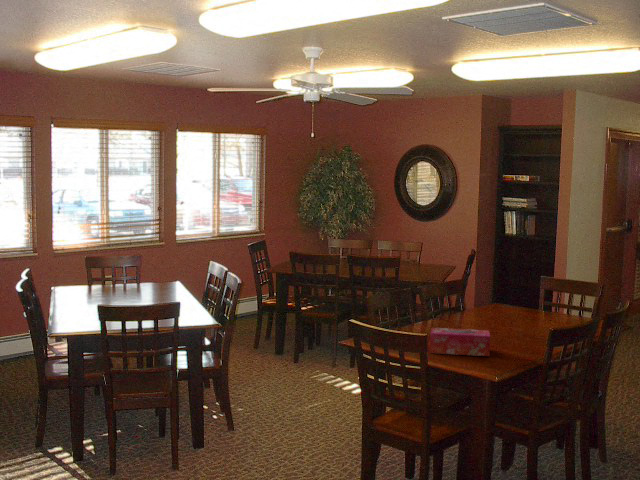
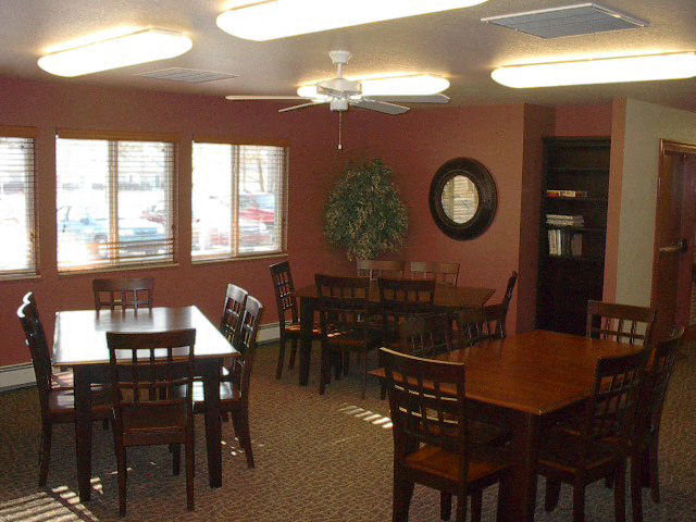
- tissue box (459, 341)
